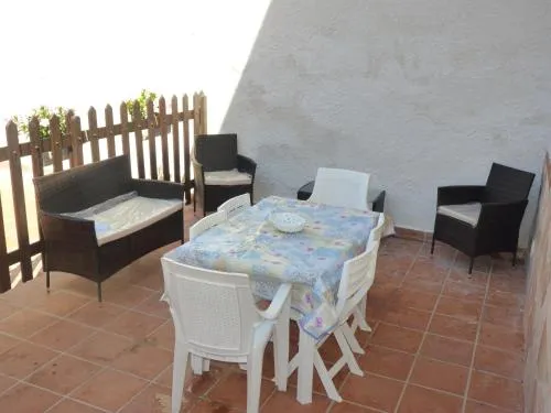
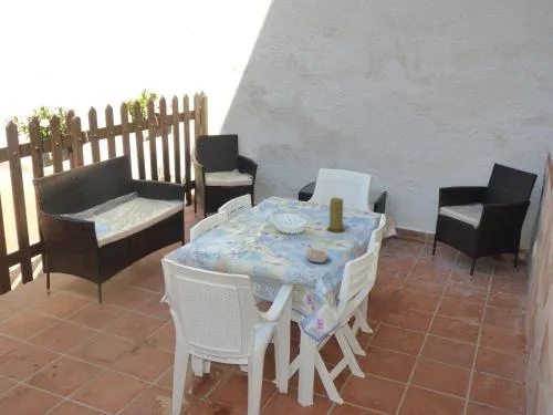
+ candle (336, 214)
+ legume (315, 255)
